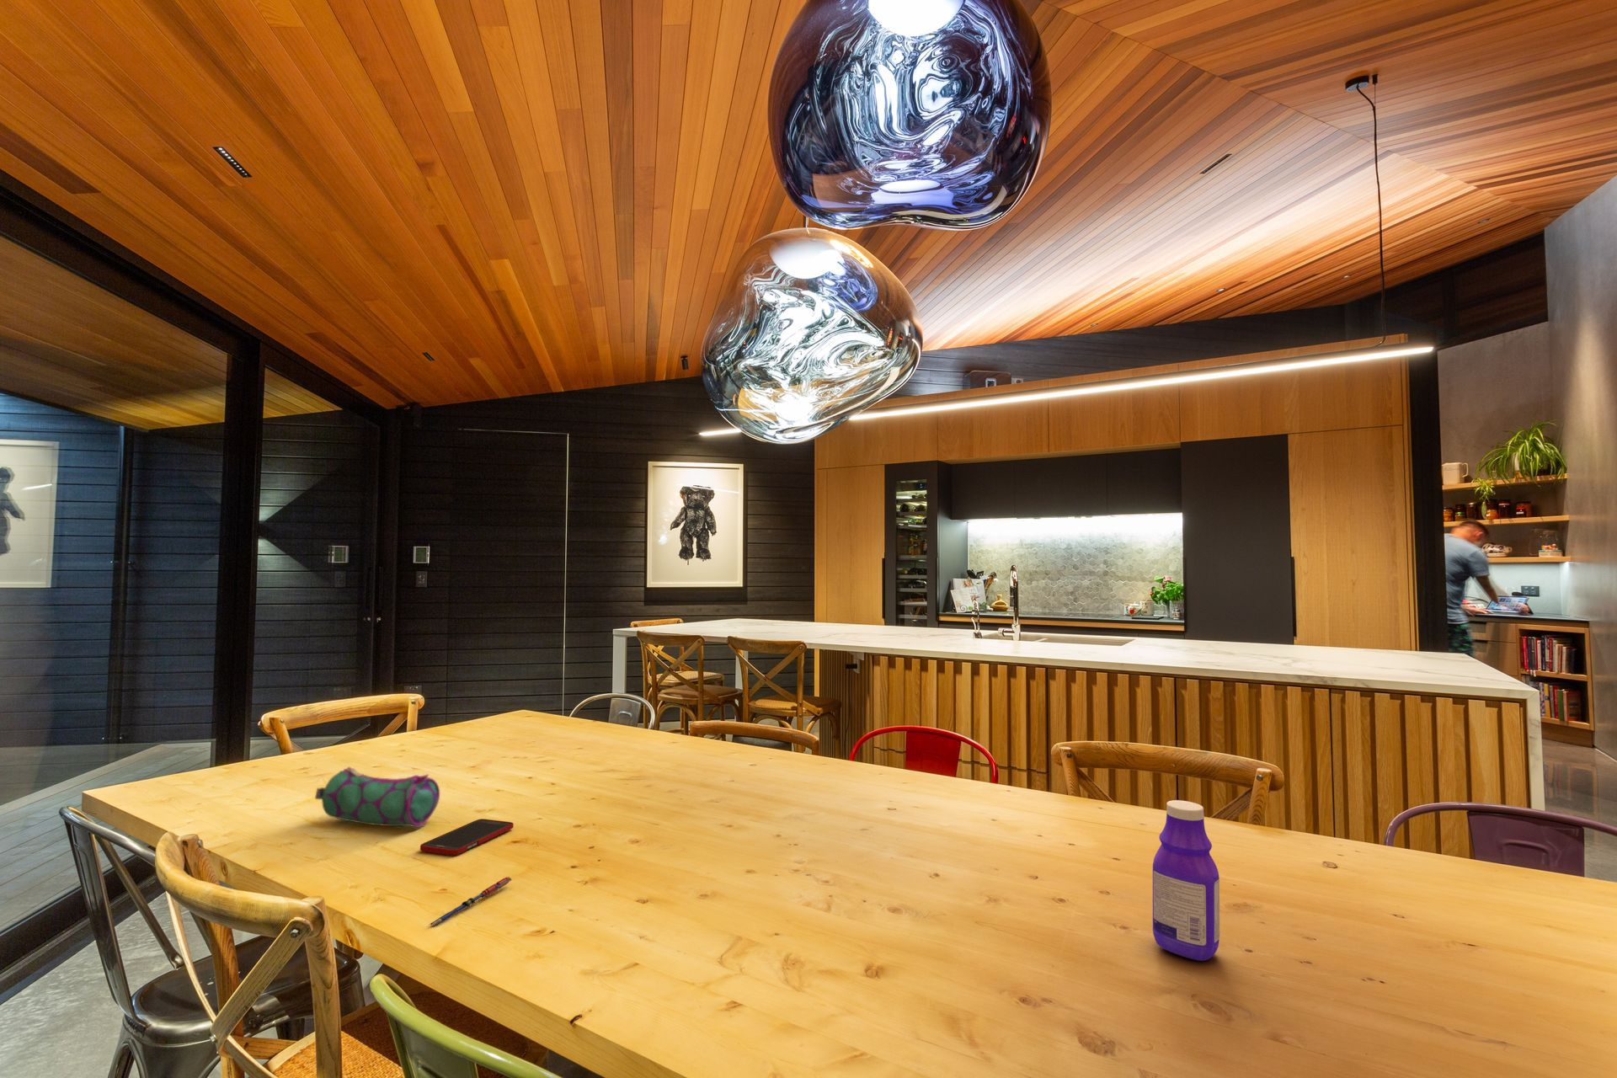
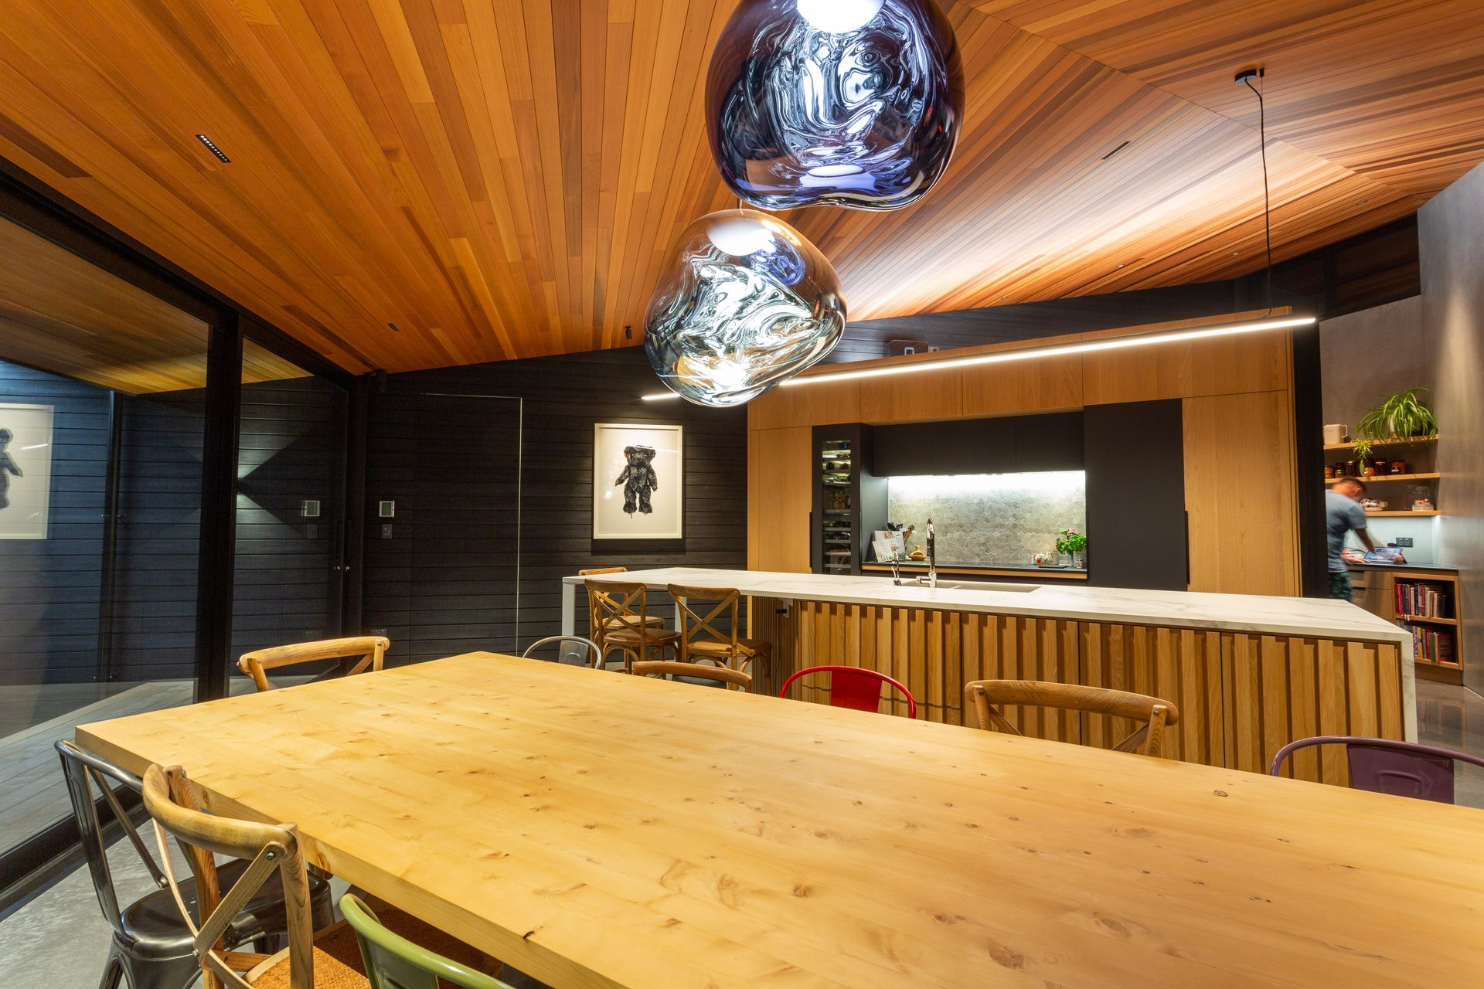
- cell phone (468, 836)
- pen (473, 899)
- bottle (1185, 877)
- pencil case (380, 796)
